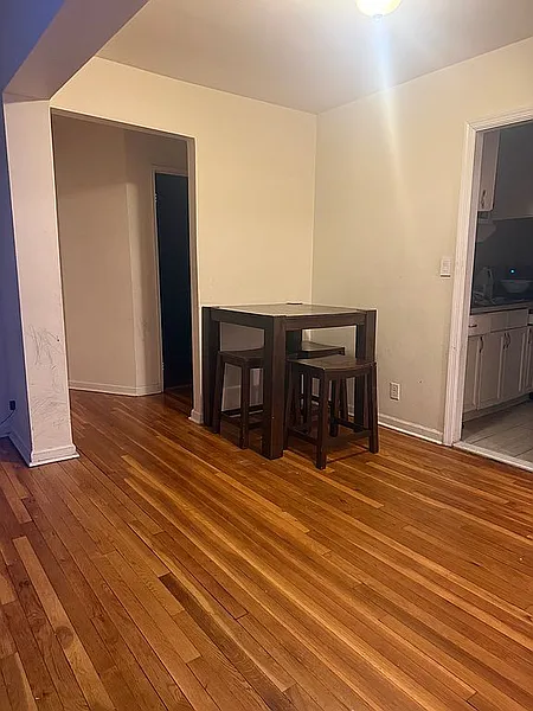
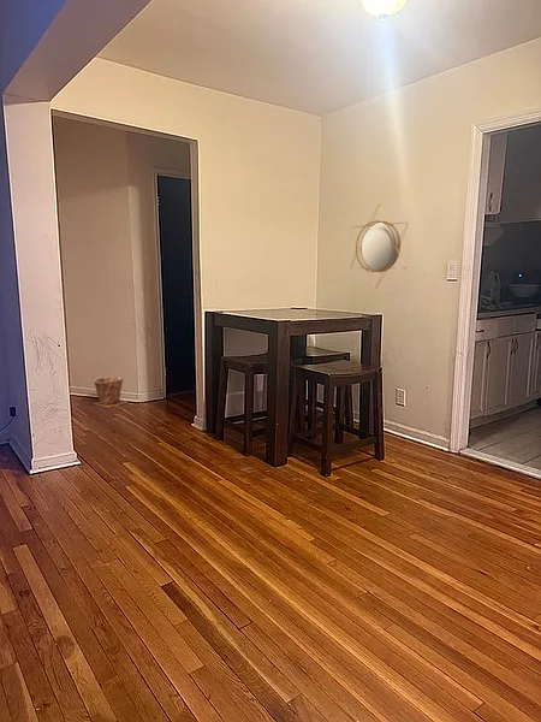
+ home mirror (377, 247)
+ plant pot (109, 390)
